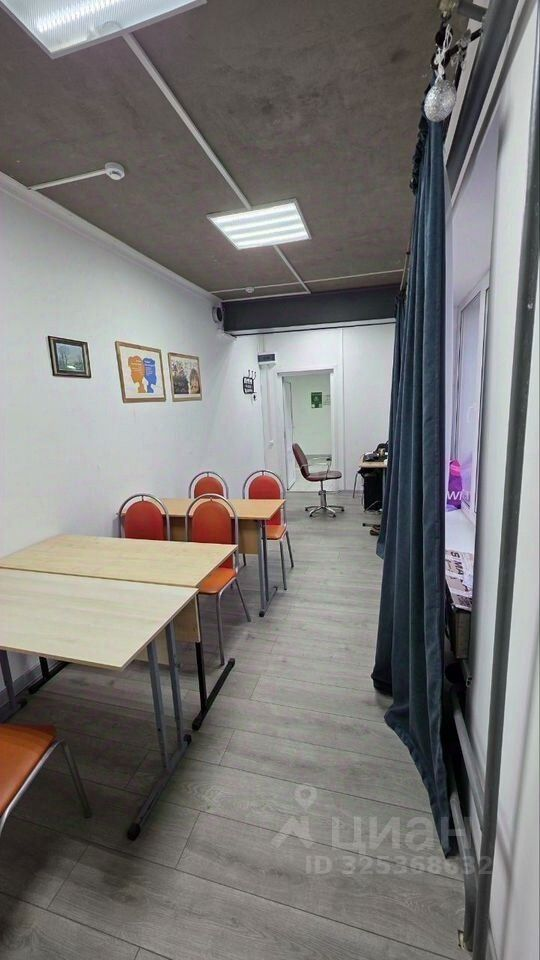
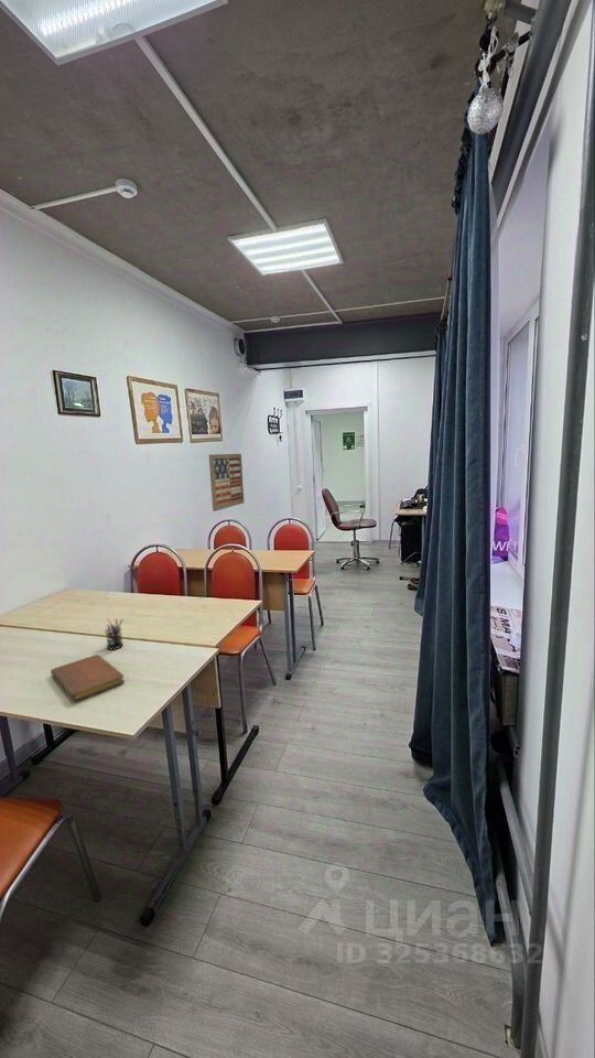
+ pen holder (115, 631)
+ wall art (227, 481)
+ notebook (86, 676)
